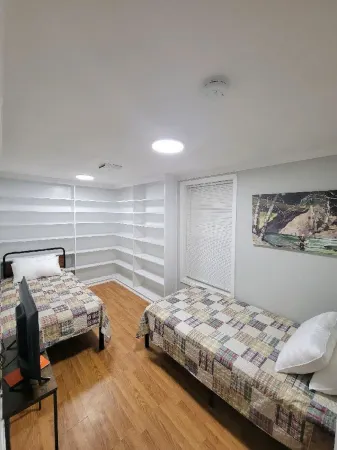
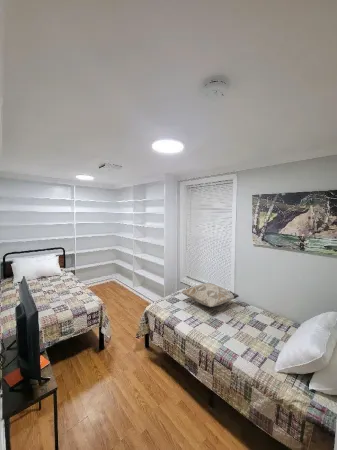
+ decorative pillow (209, 294)
